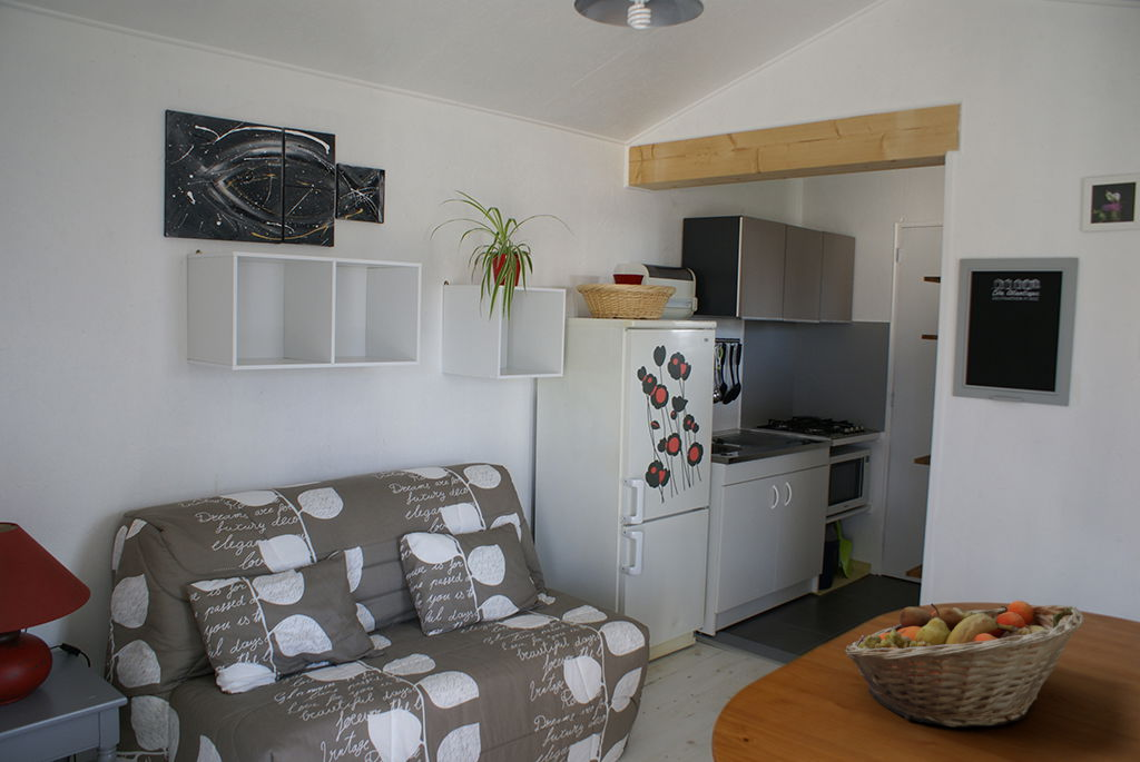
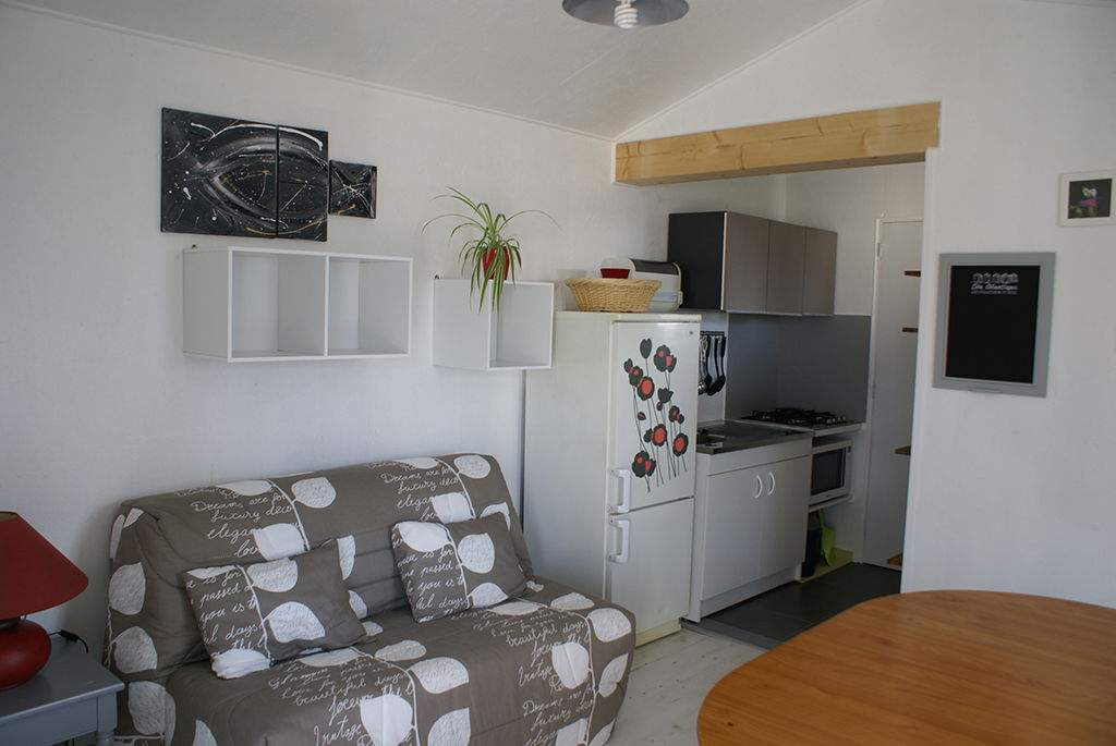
- fruit basket (962, 650)
